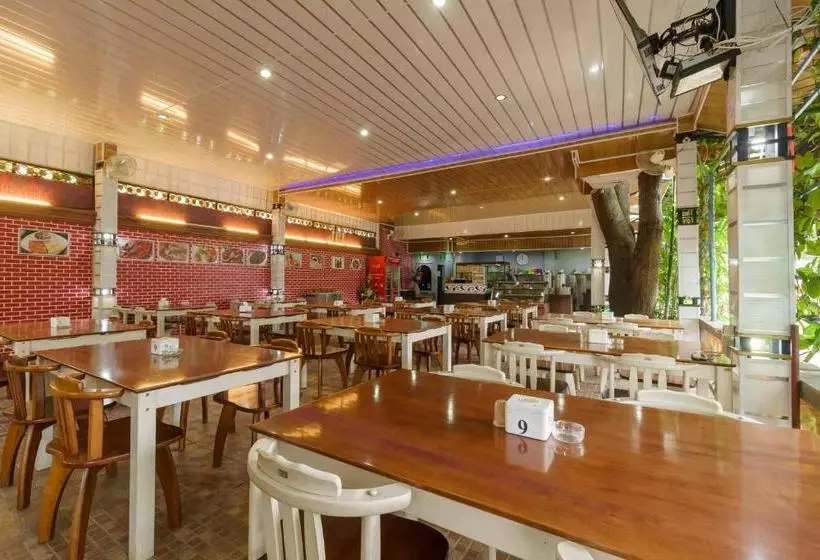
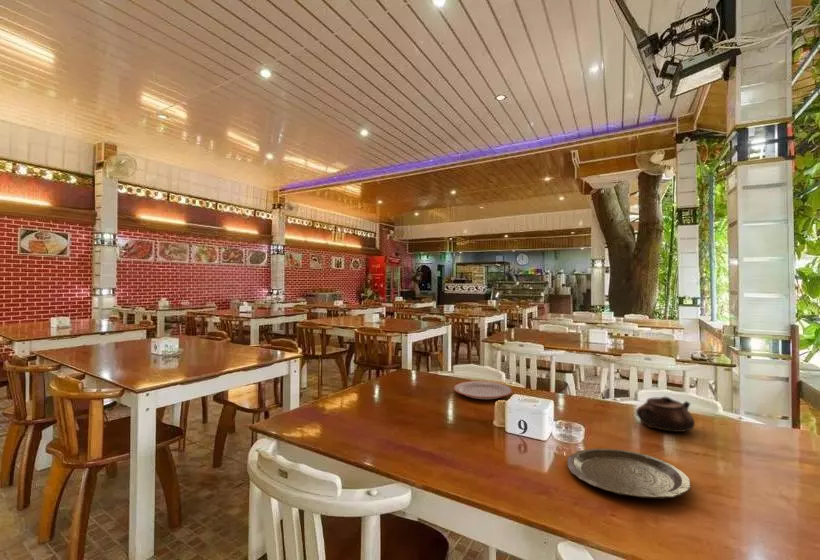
+ plate (624, 472)
+ plate (482, 390)
+ teapot (663, 411)
